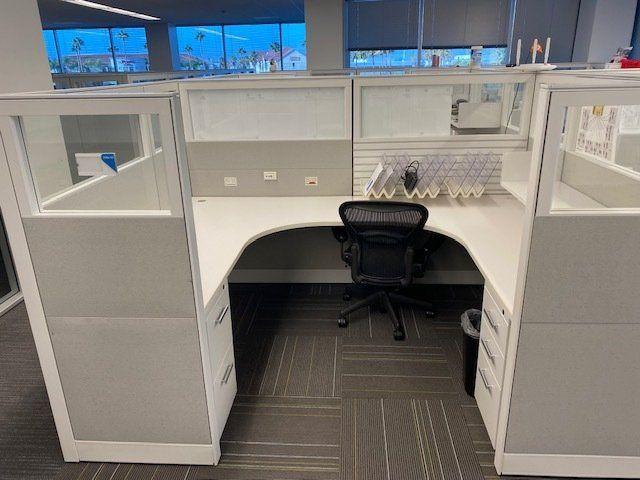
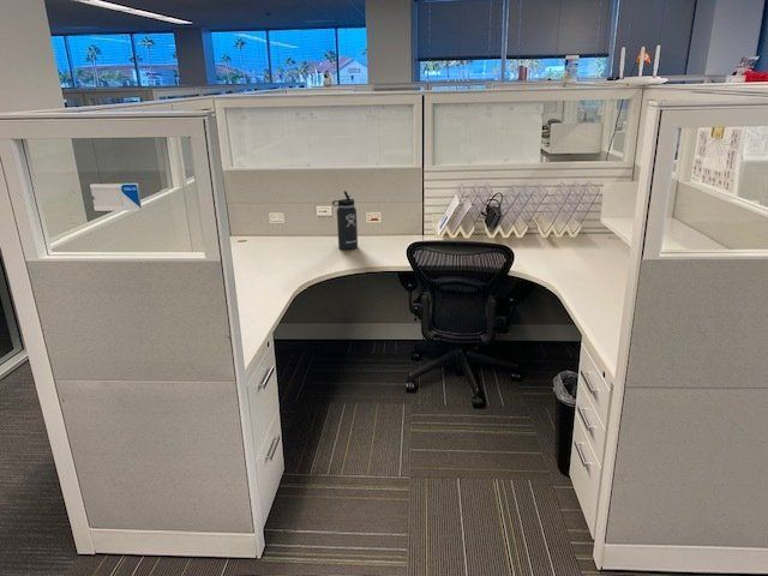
+ thermos bottle (344, 220)
